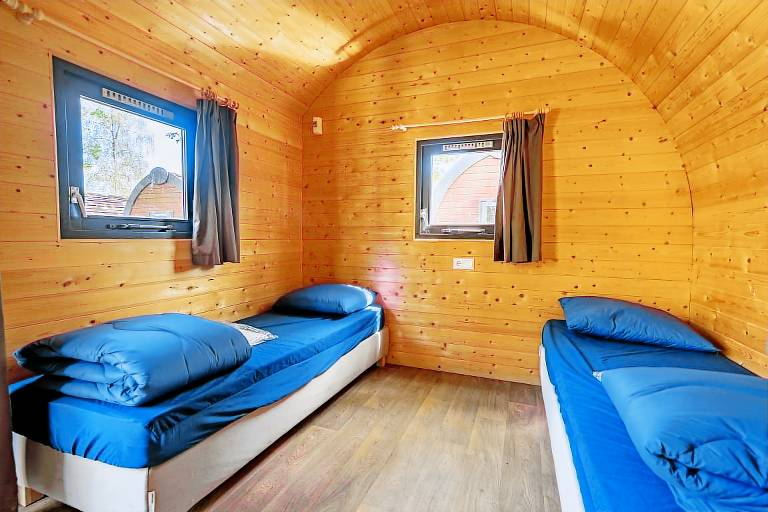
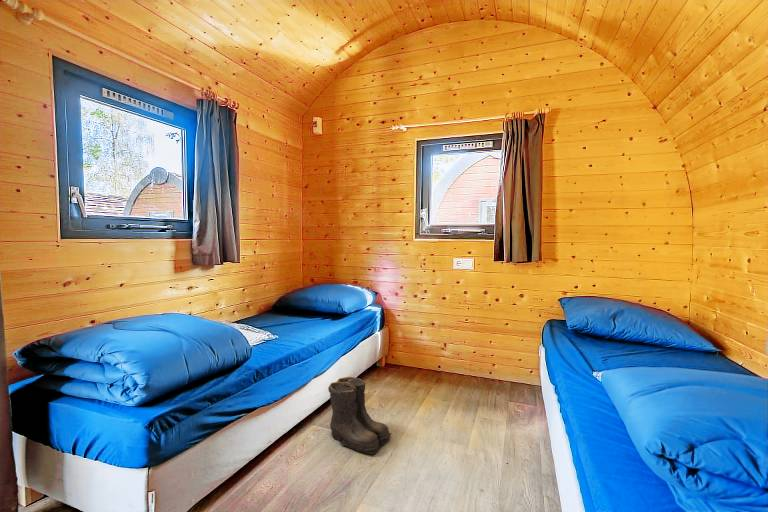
+ boots (358, 411)
